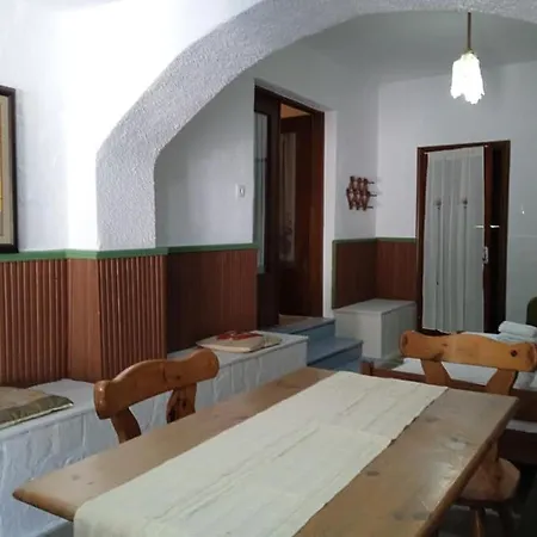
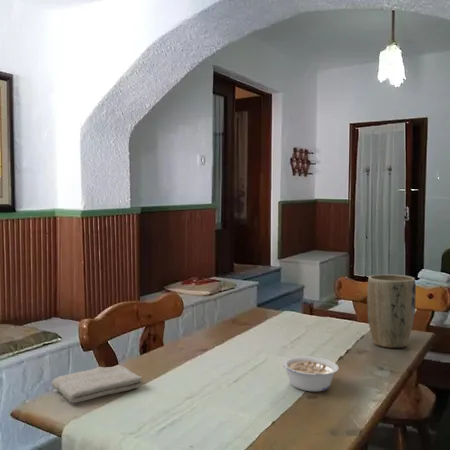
+ legume (311, 373)
+ washcloth (98, 381)
+ plant pot (391, 310)
